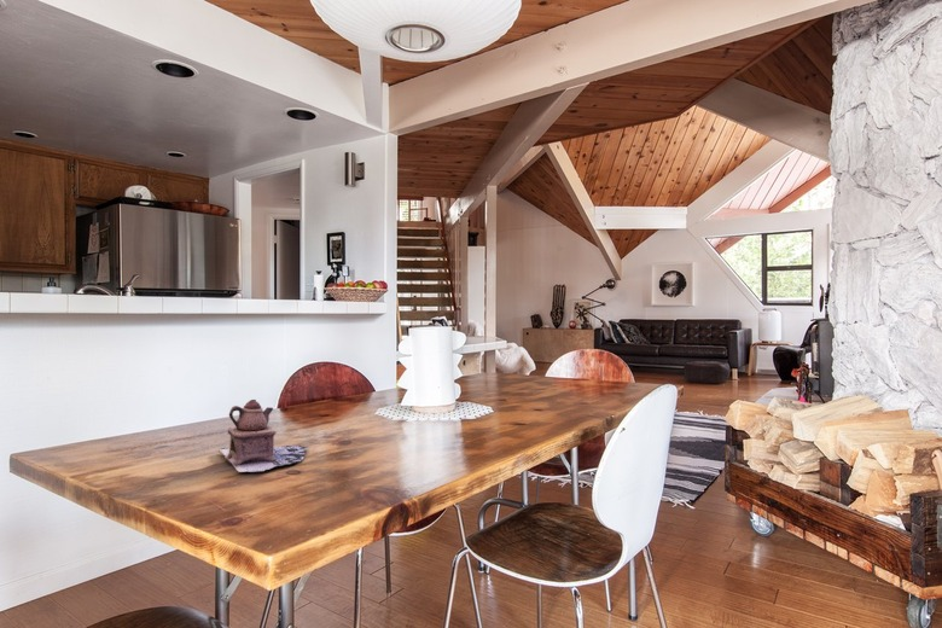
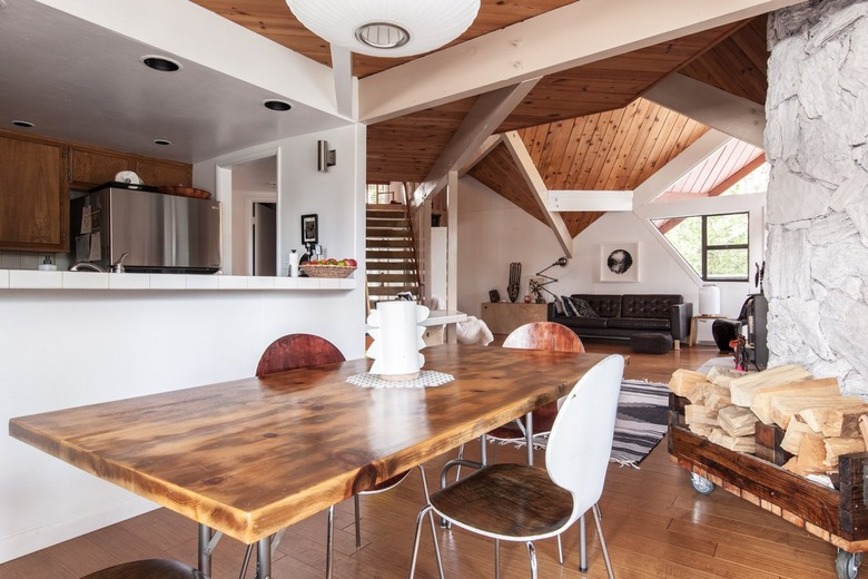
- teapot (256, 430)
